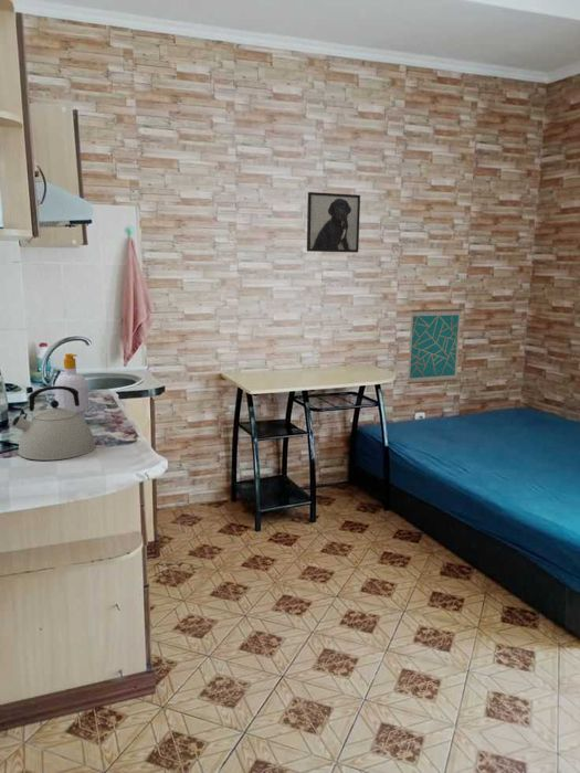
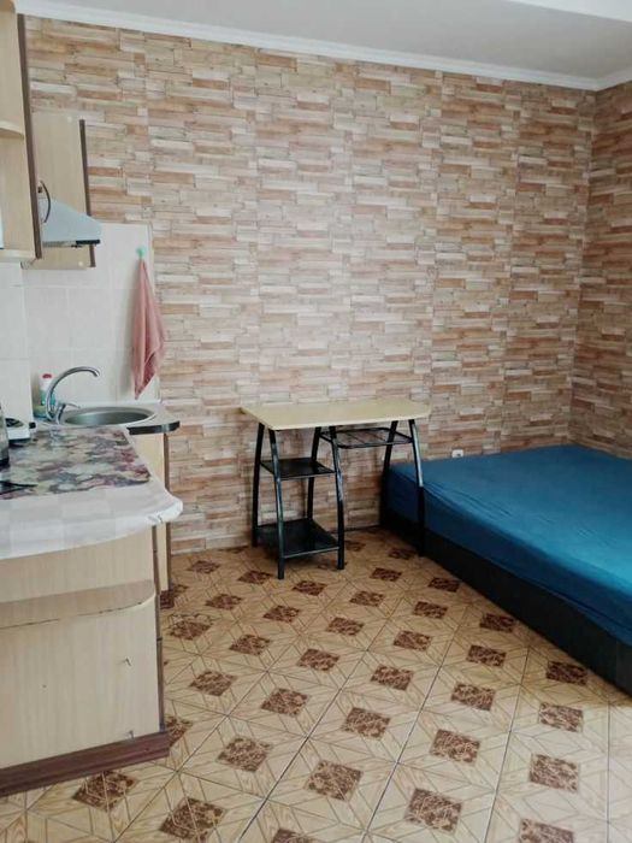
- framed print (334, 223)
- kettle (53, 417)
- wall art (434, 346)
- soap bottle (70, 392)
